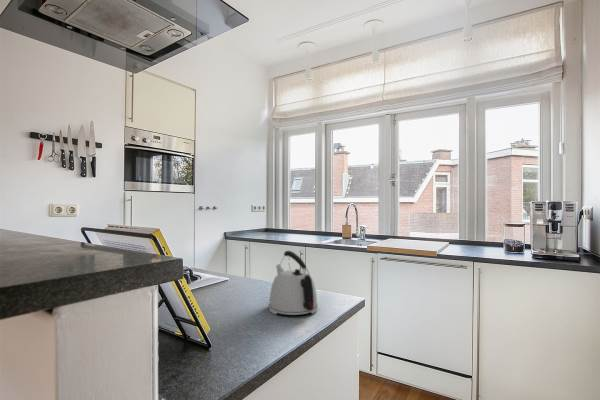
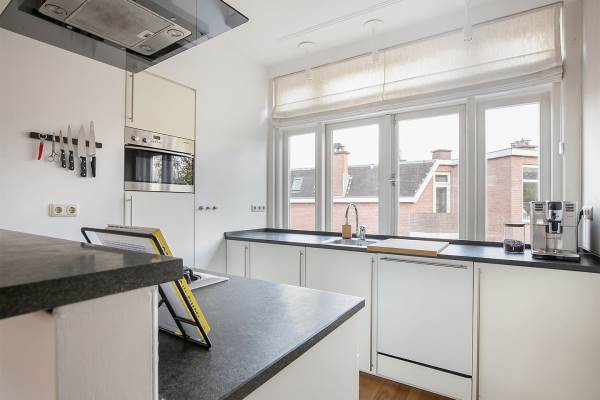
- kettle (292, 279)
